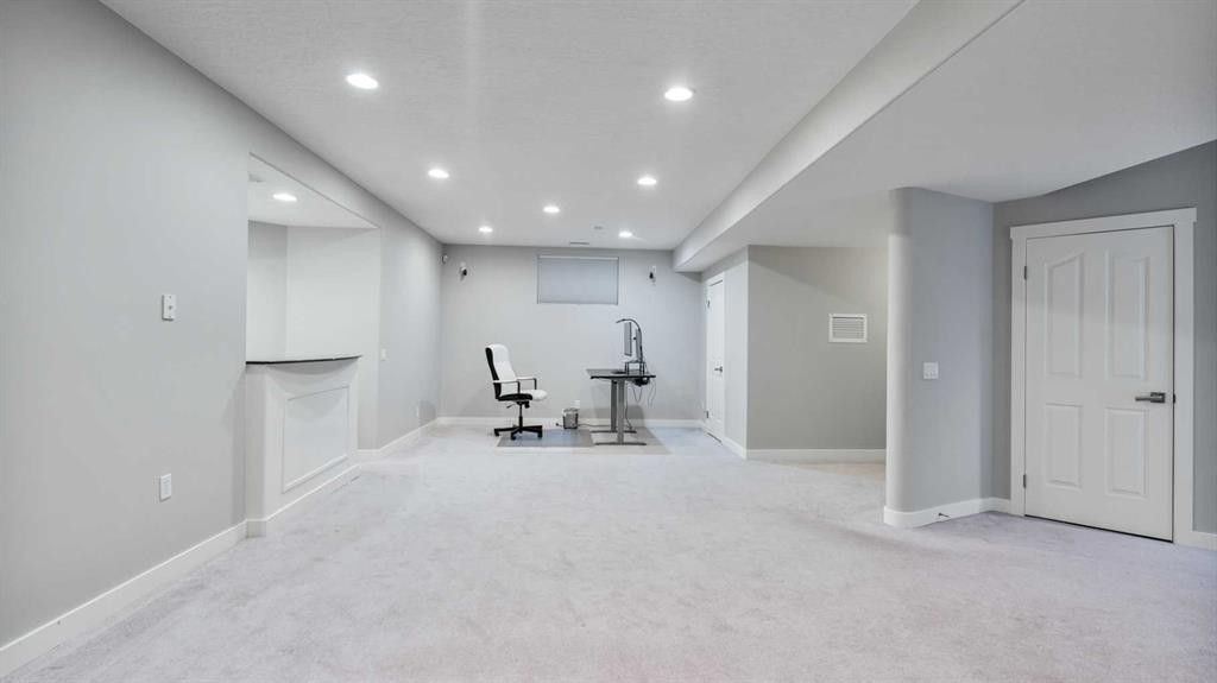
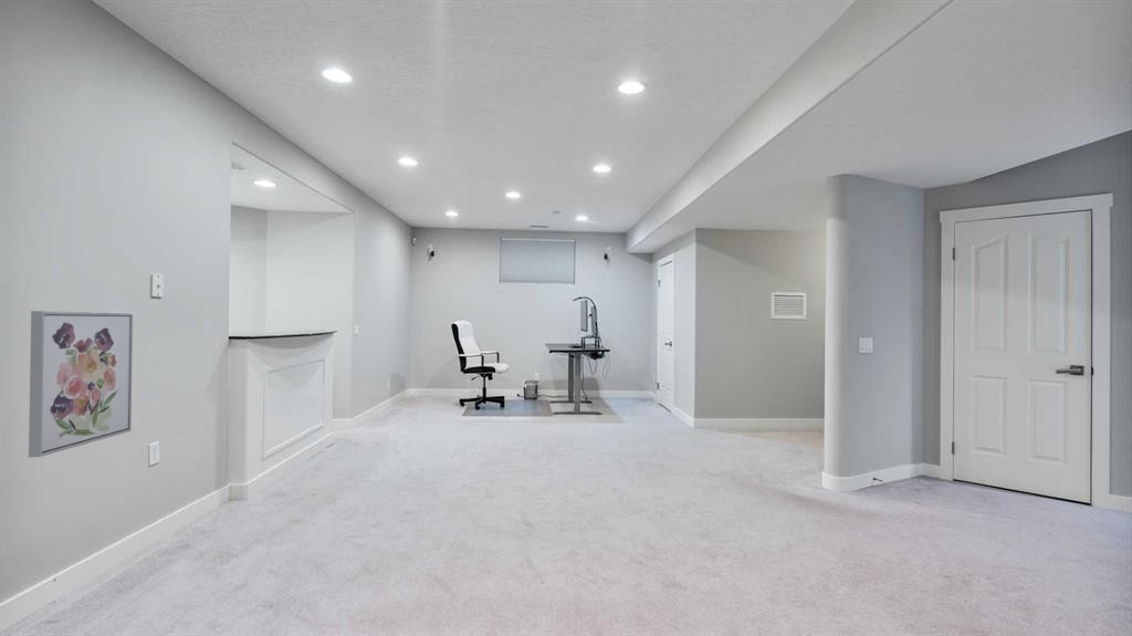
+ wall art (86, 377)
